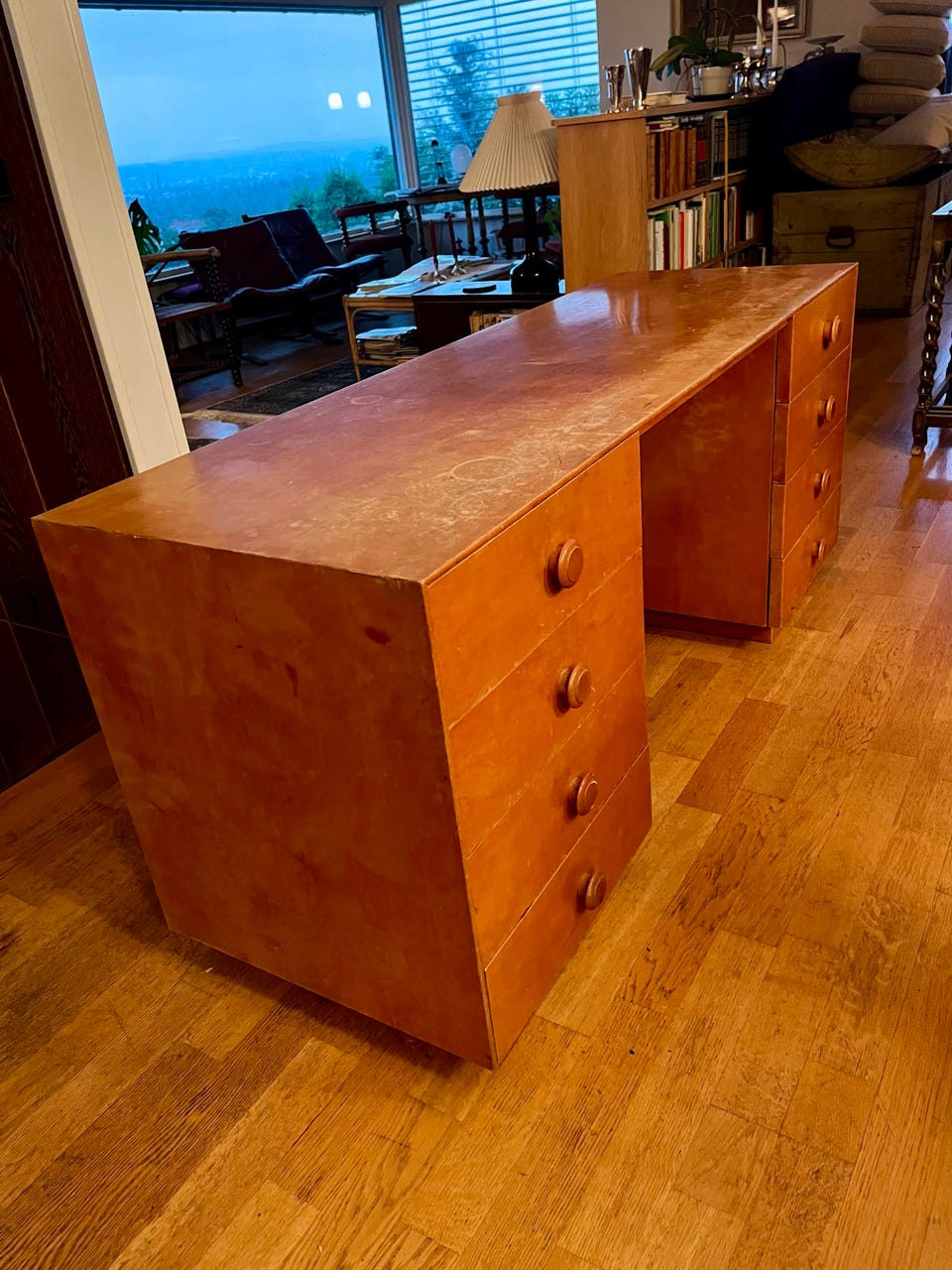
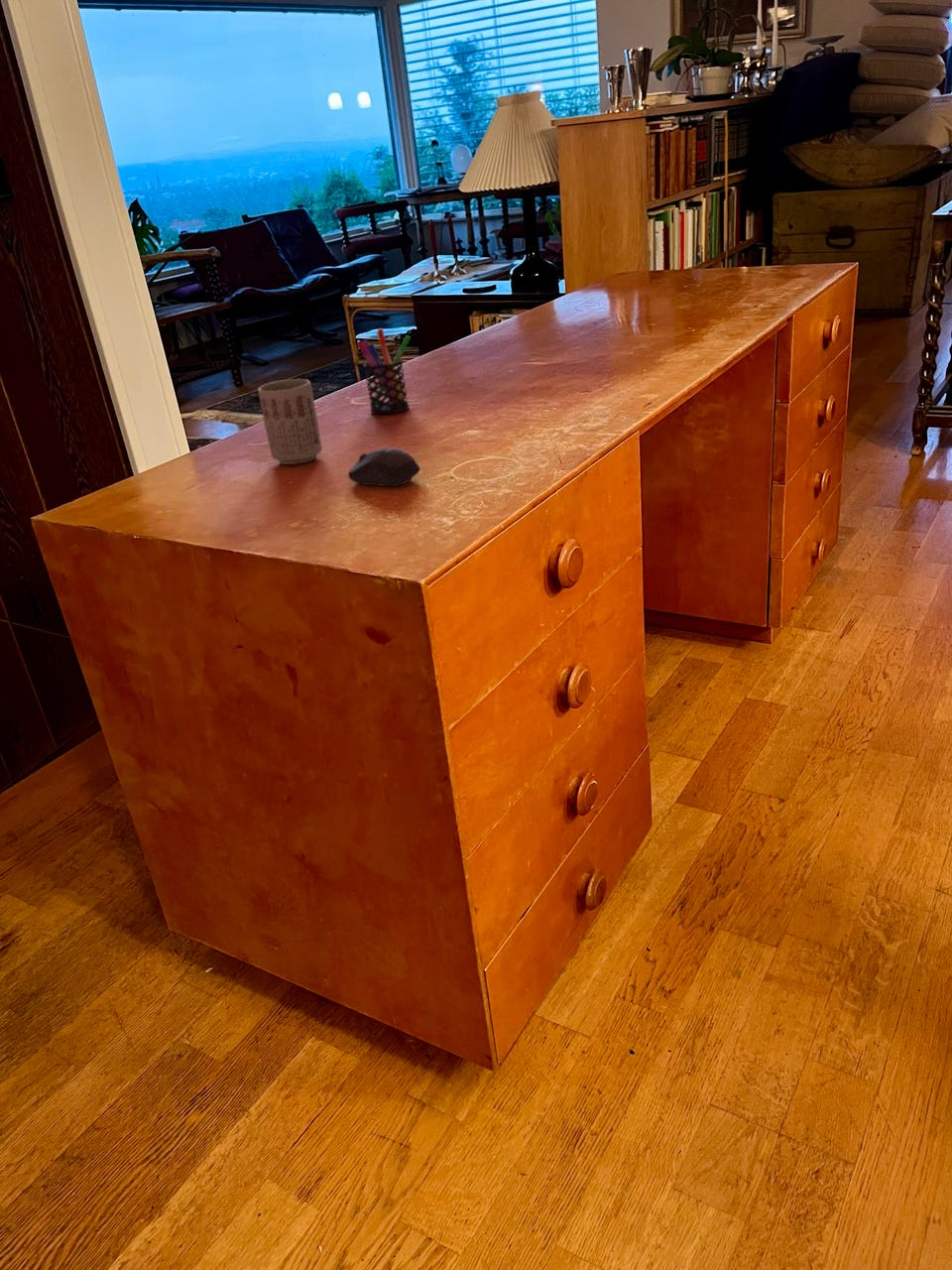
+ pen holder (389, 368)
+ cup (291, 422)
+ computer mouse (383, 463)
